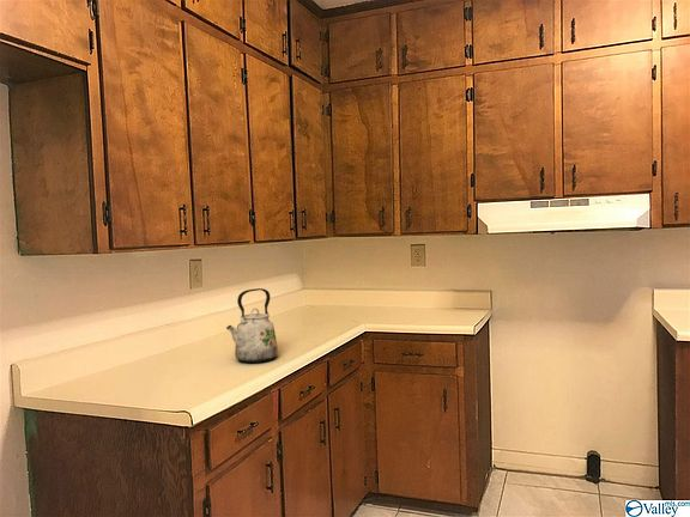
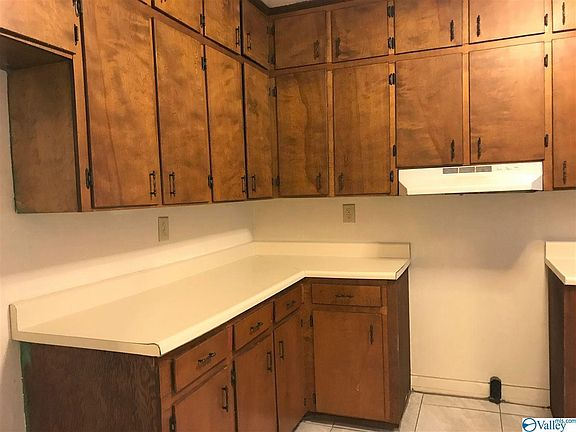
- kettle (249, 326)
